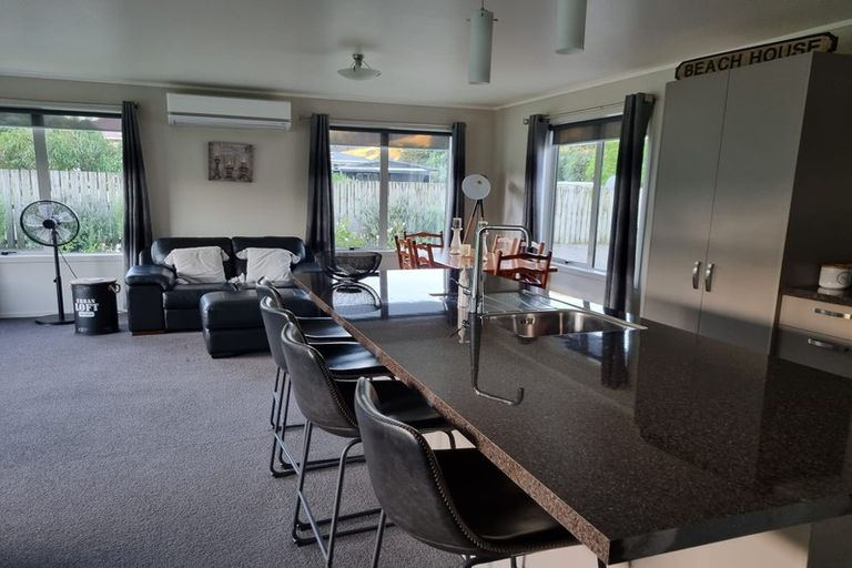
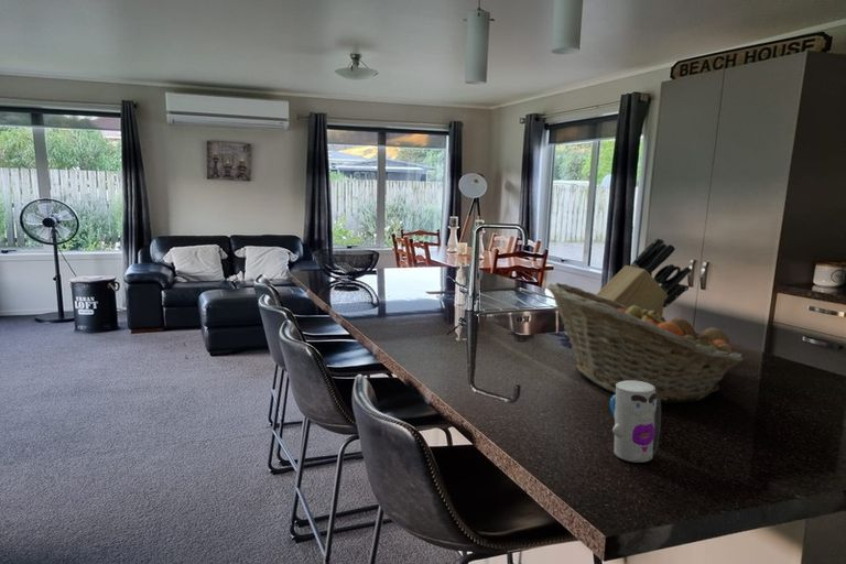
+ toy (632, 417)
+ fruit basket (633, 334)
+ knife block (630, 286)
